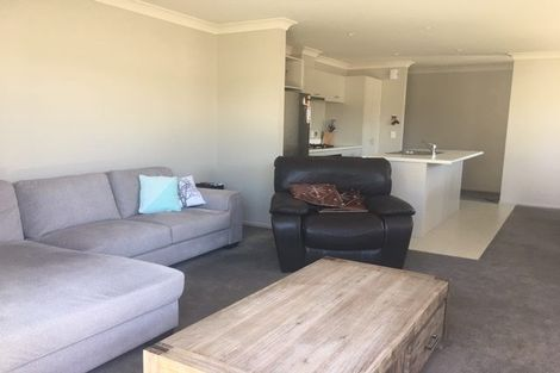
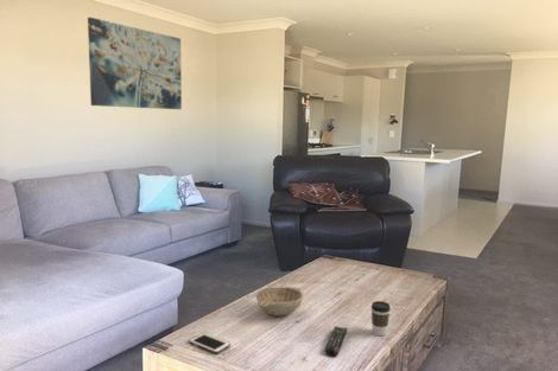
+ decorative bowl (279, 302)
+ remote control (336, 339)
+ wall art (140, 69)
+ coffee cup (380, 318)
+ cell phone (209, 343)
